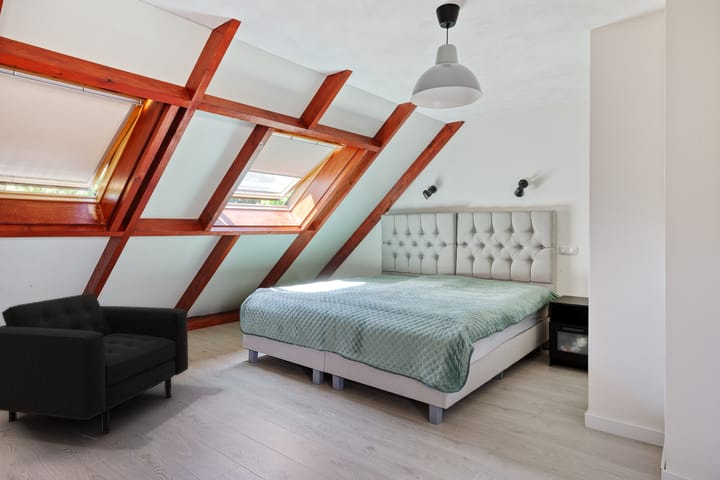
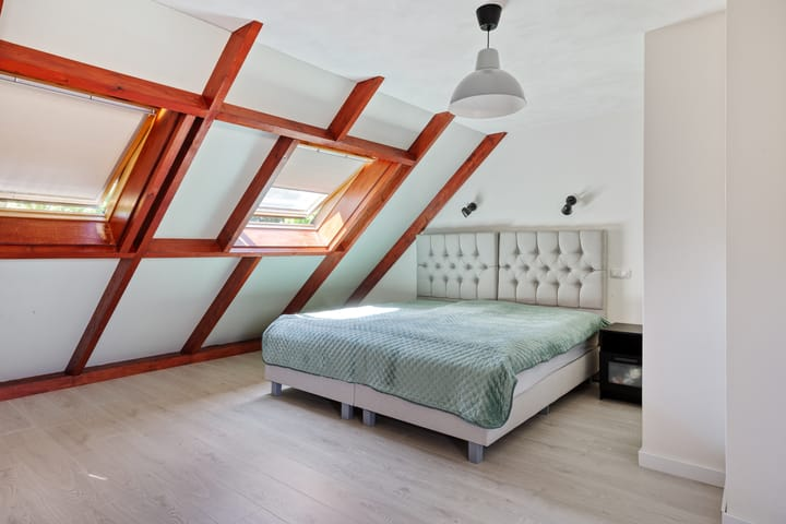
- armchair (92, 353)
